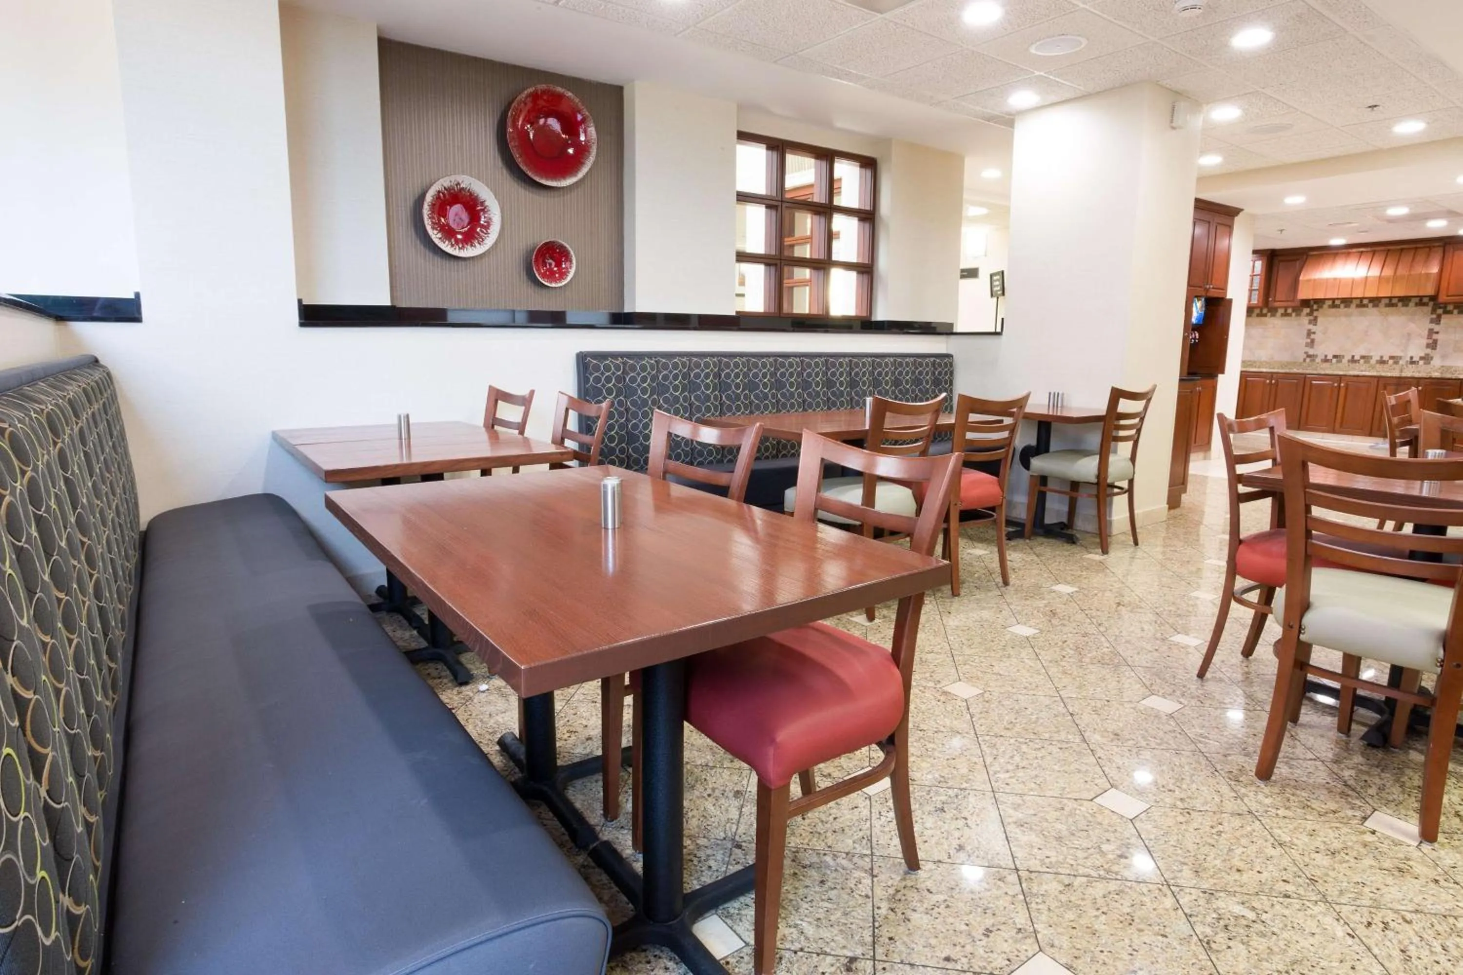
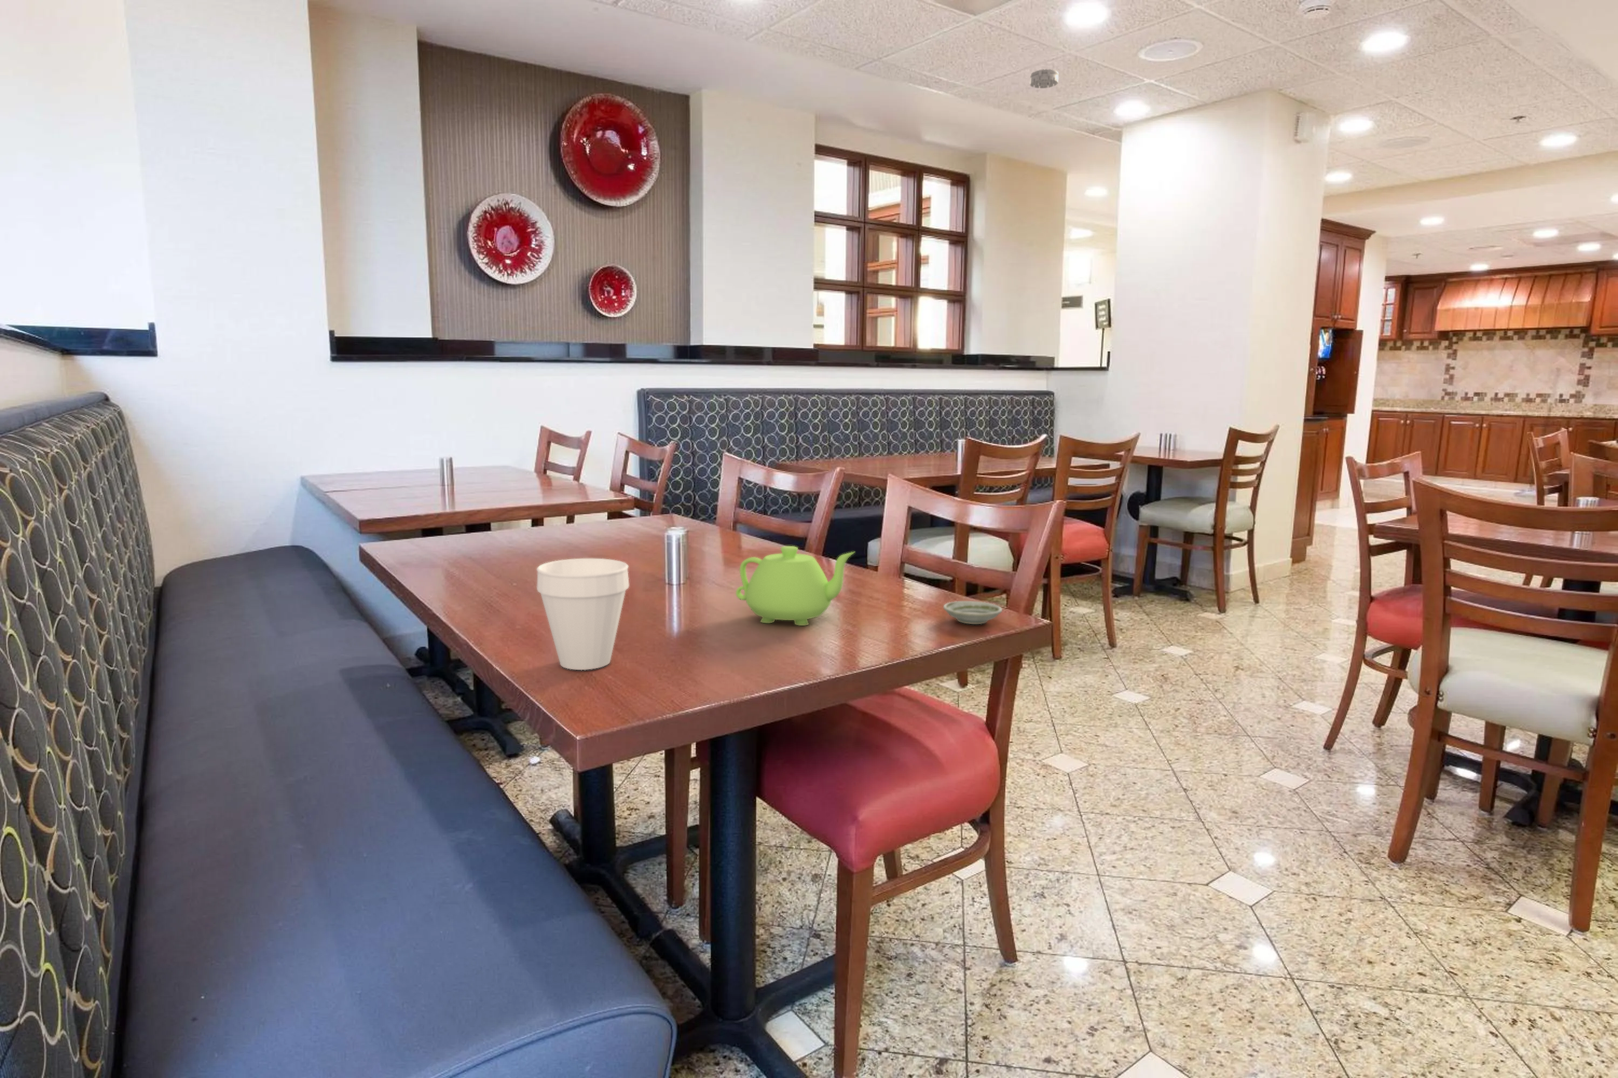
+ teapot (793, 582)
+ smoke detector (1044, 78)
+ saucer (972, 614)
+ cup (584, 615)
